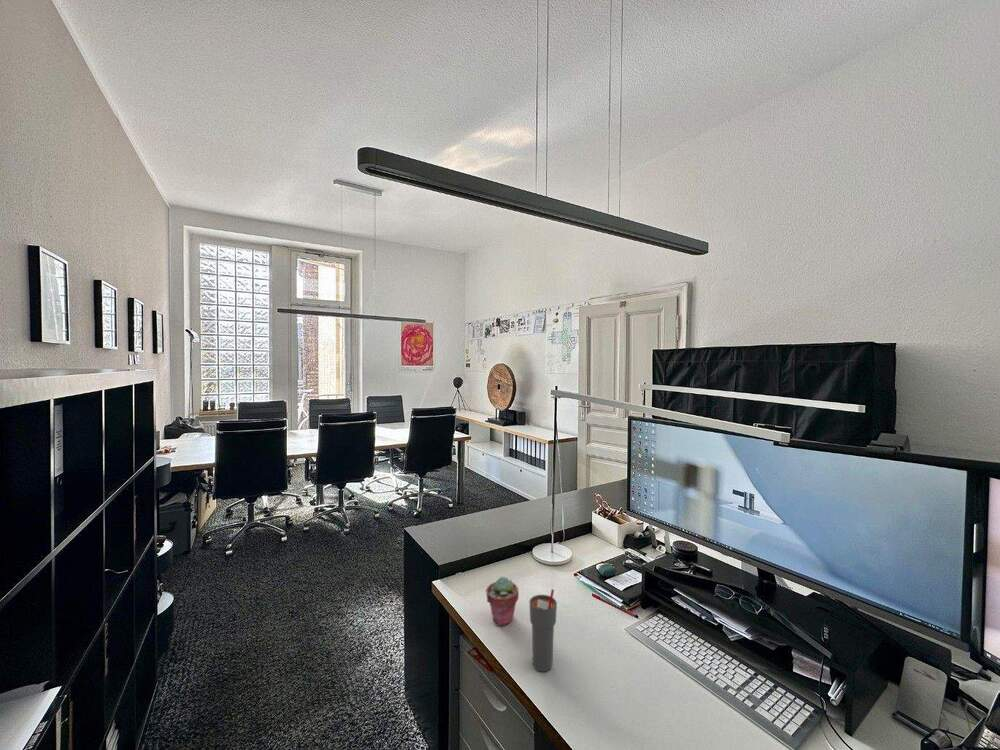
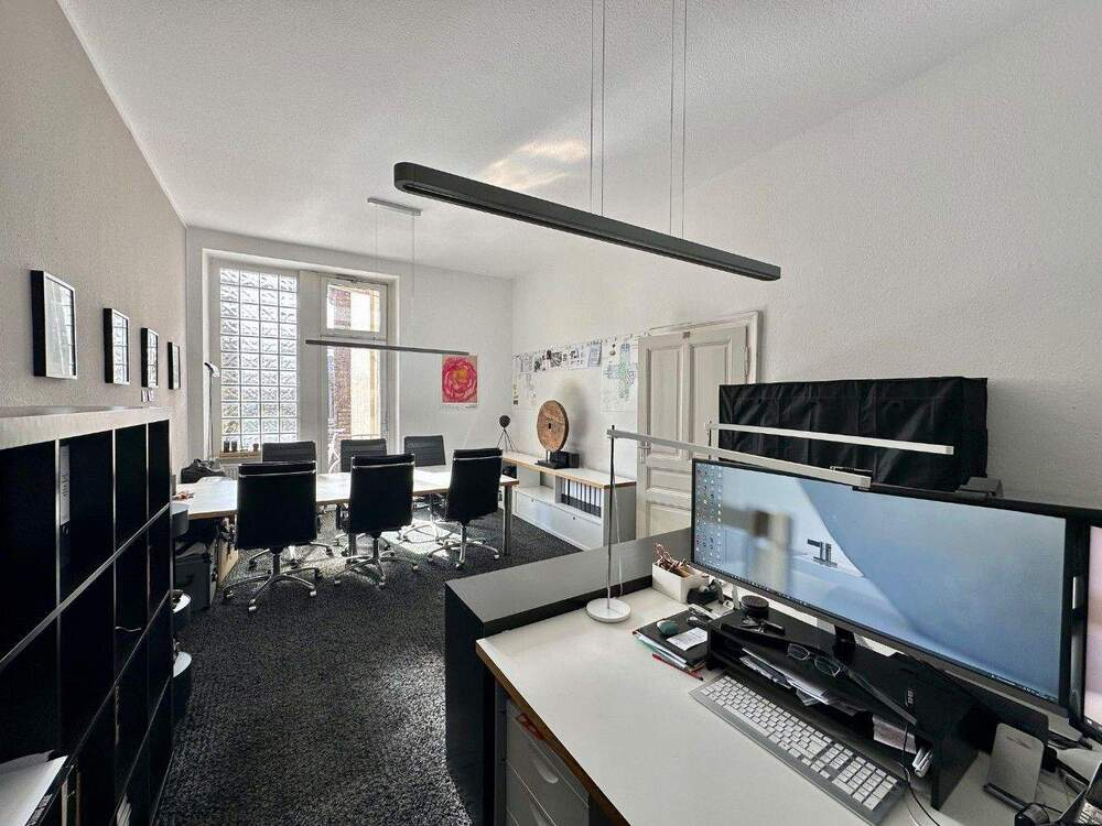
- cup (542, 623)
- potted succulent (502, 597)
